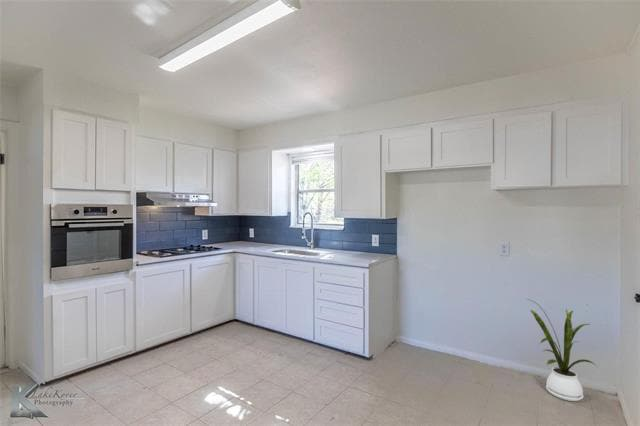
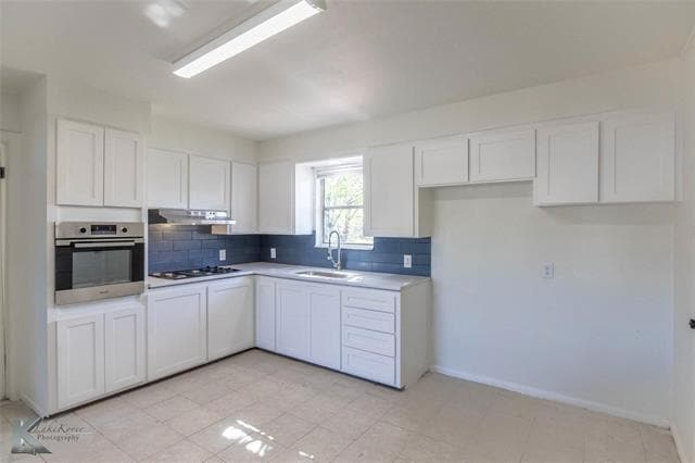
- house plant (559, 347)
